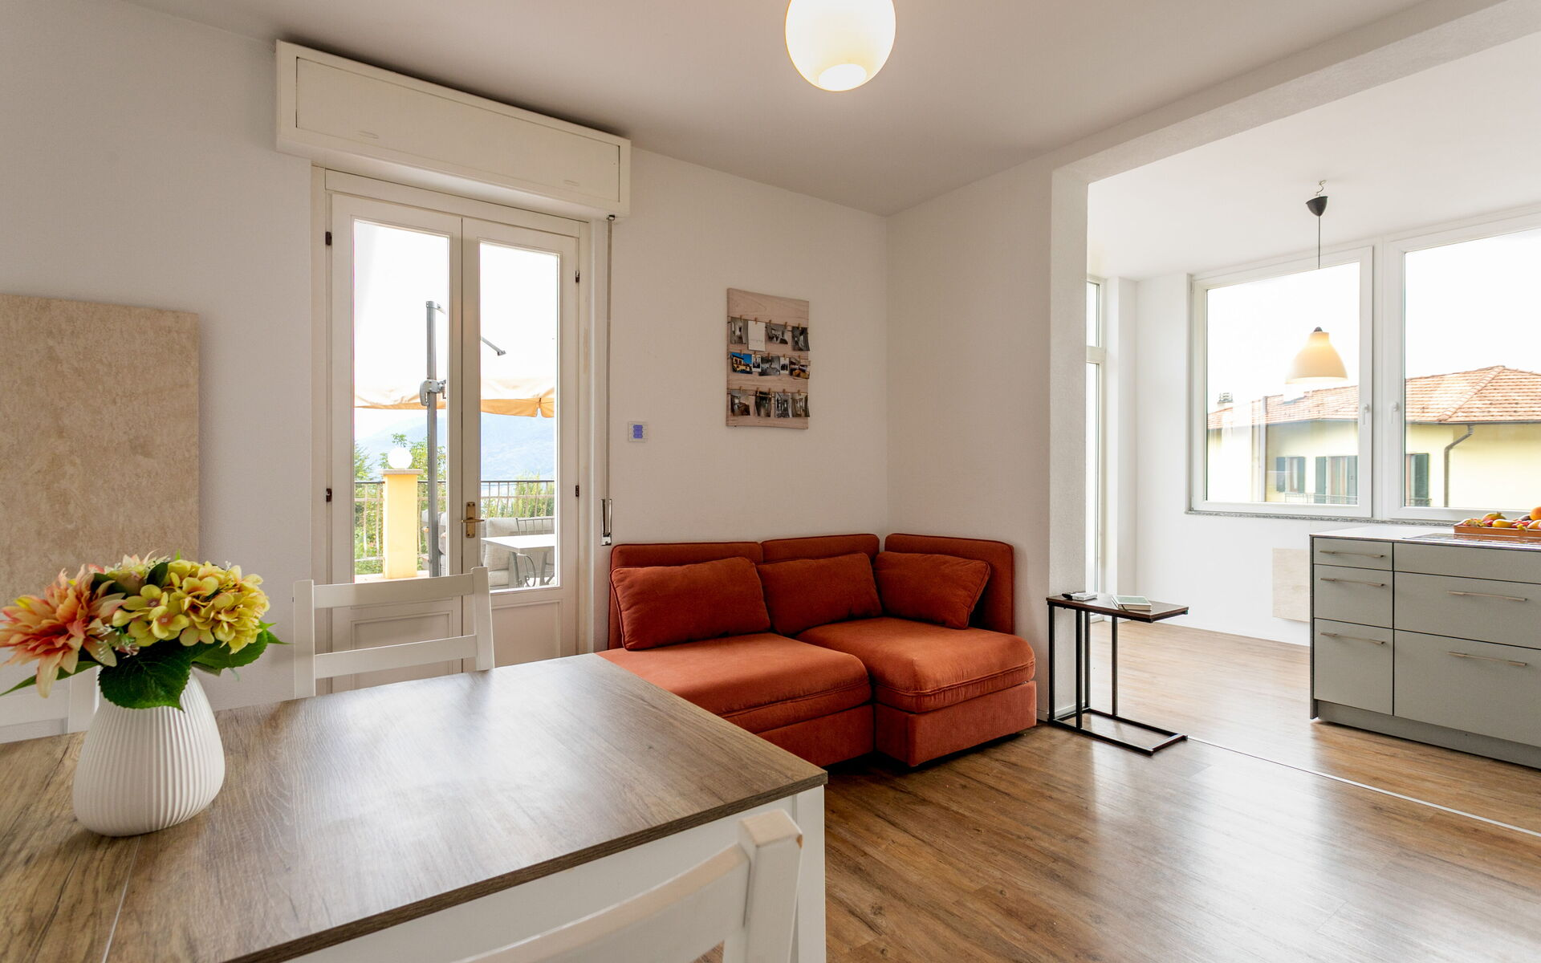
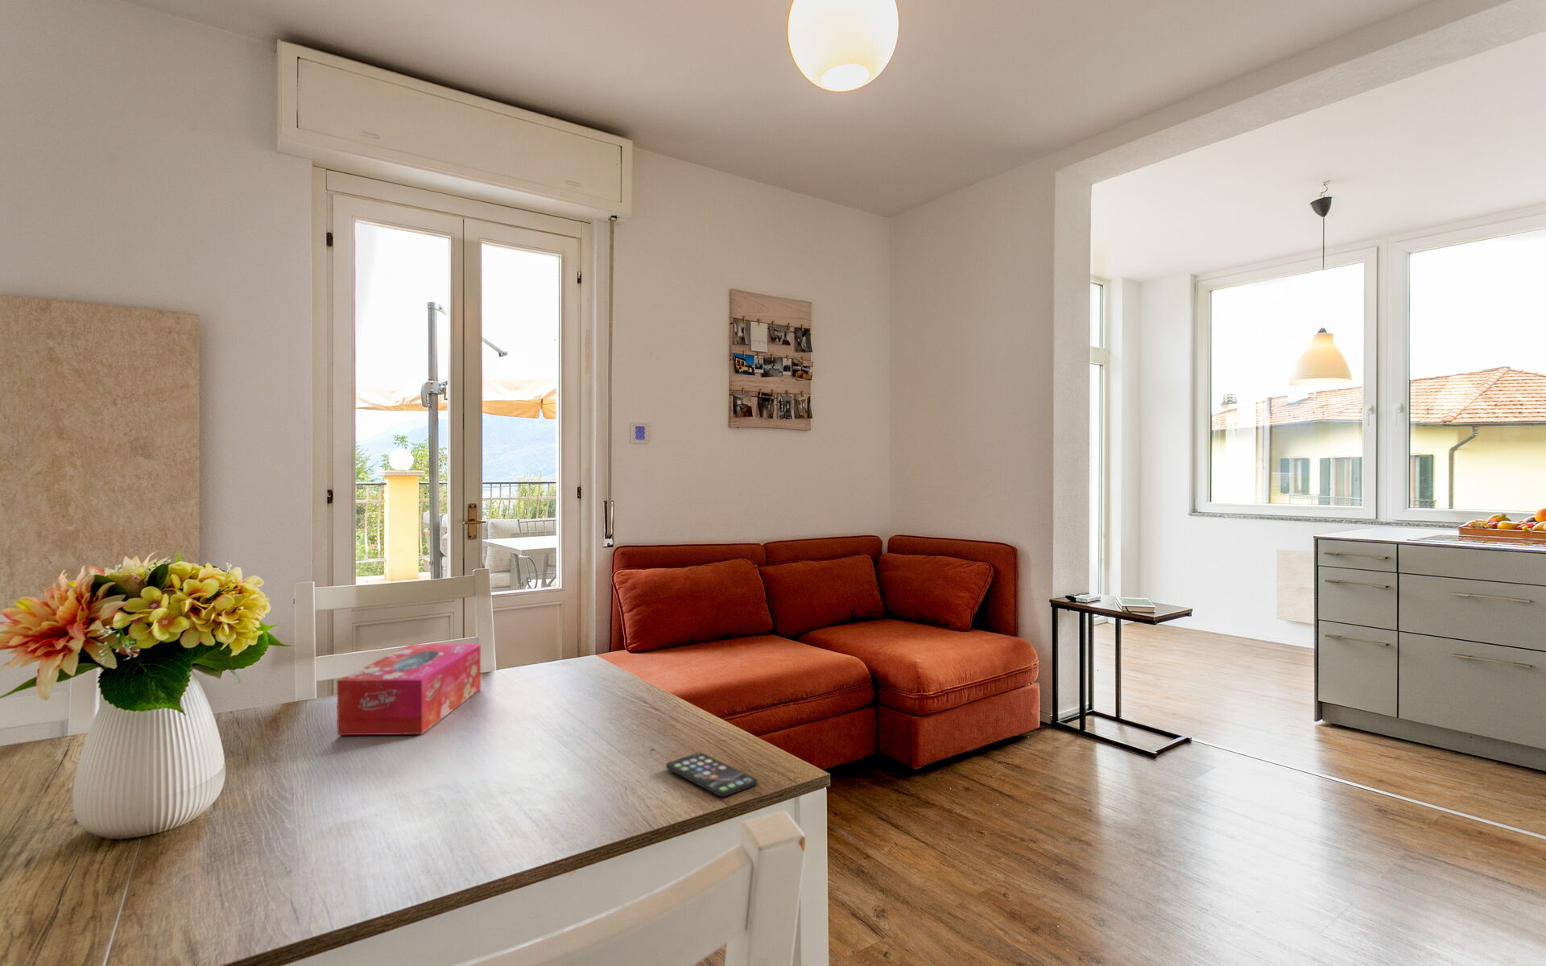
+ smartphone (710, 772)
+ tissue box (415, 686)
